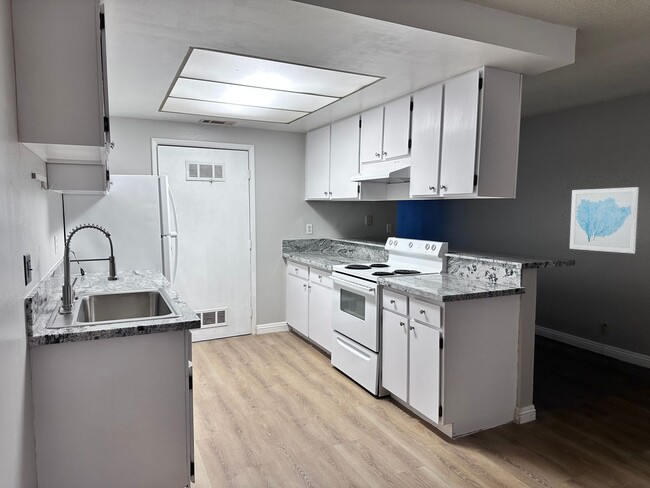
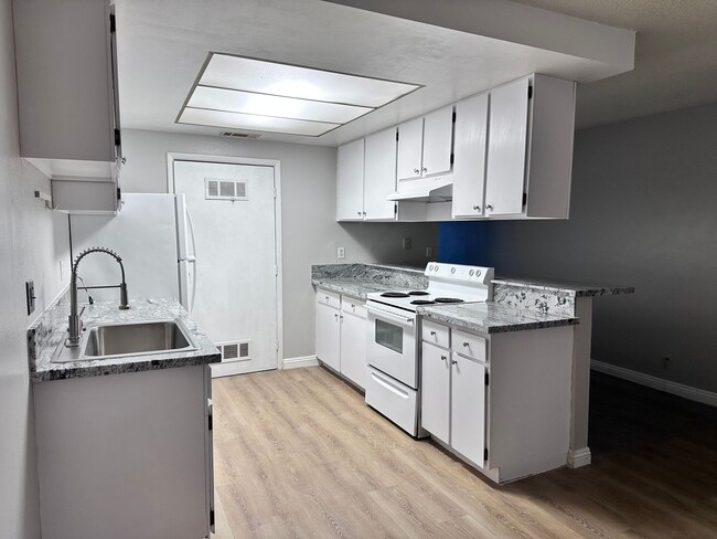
- wall art (602, 220)
